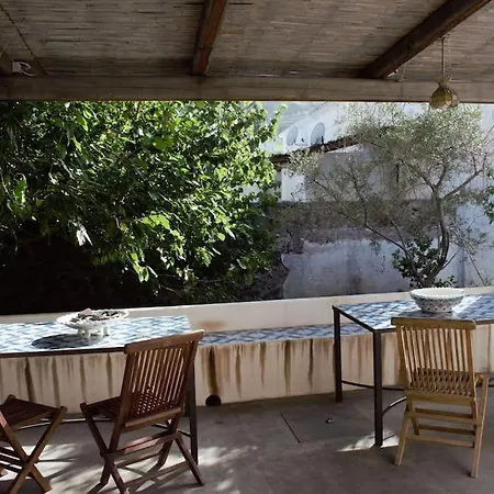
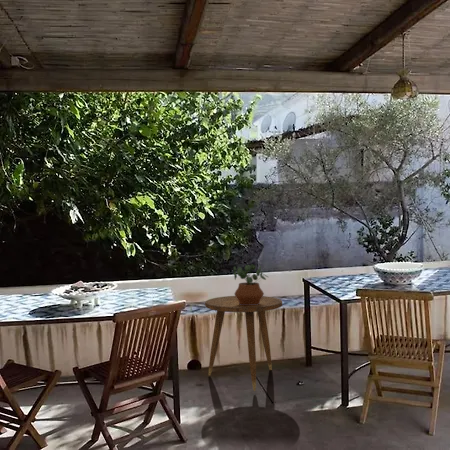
+ side table (247, 339)
+ potted plant (252, 282)
